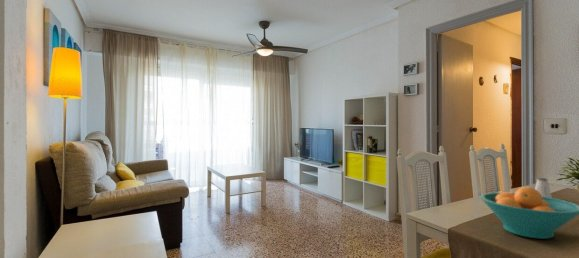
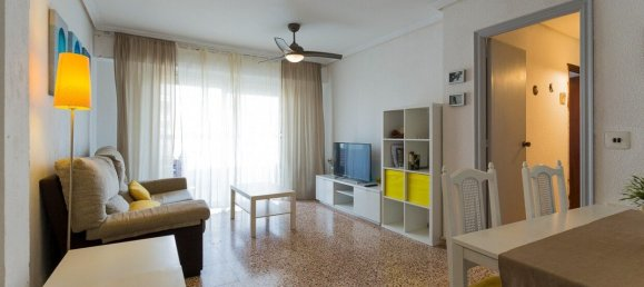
- fruit bowl (527, 209)
- saltshaker (542, 188)
